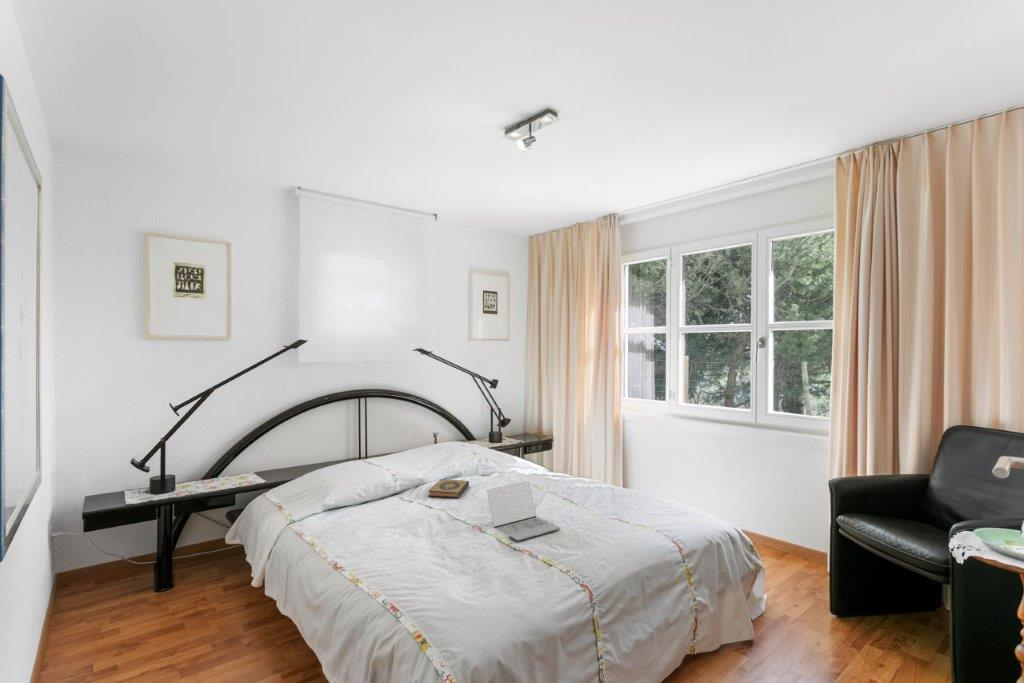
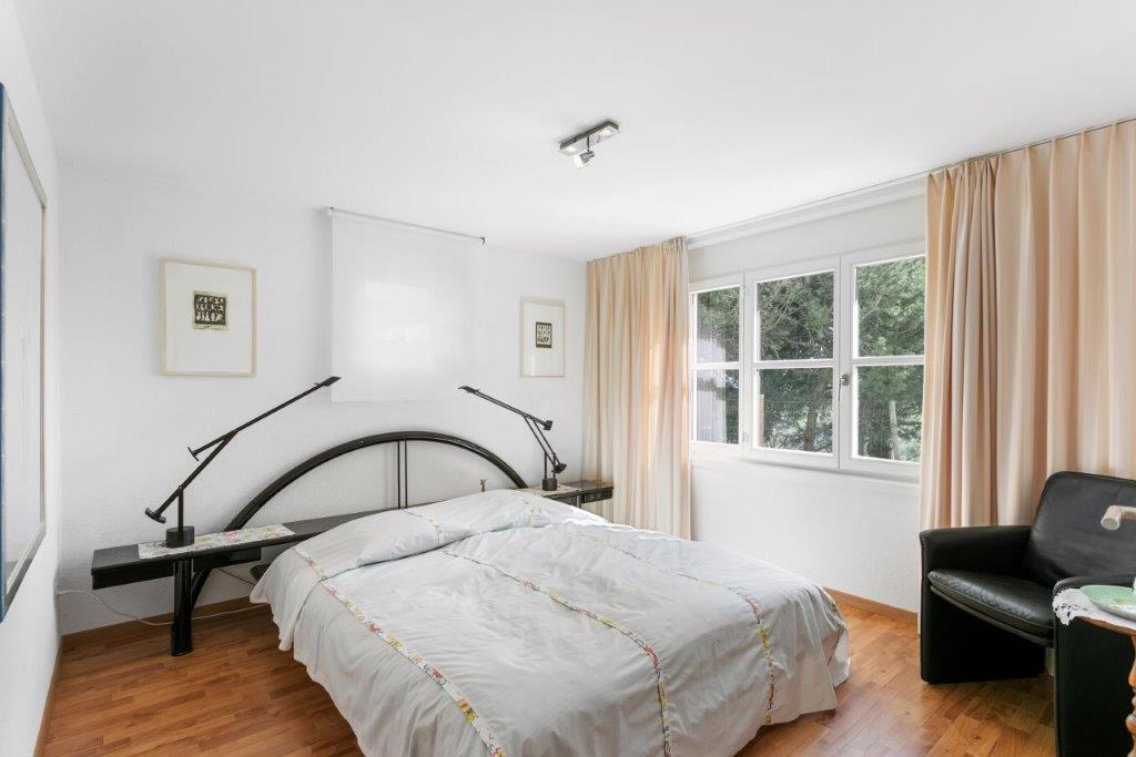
- laptop (523, 509)
- hardback book (449, 488)
